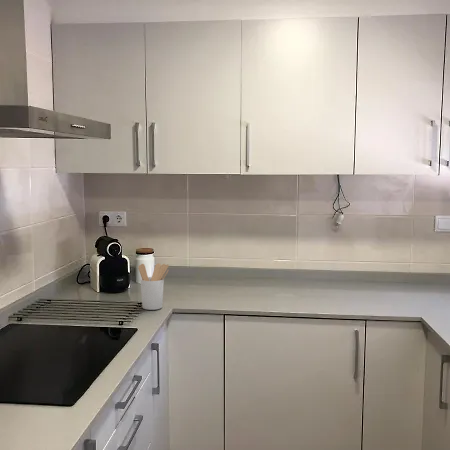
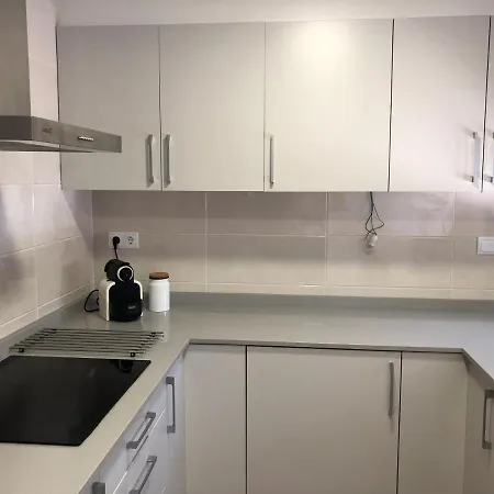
- utensil holder (155, 285)
